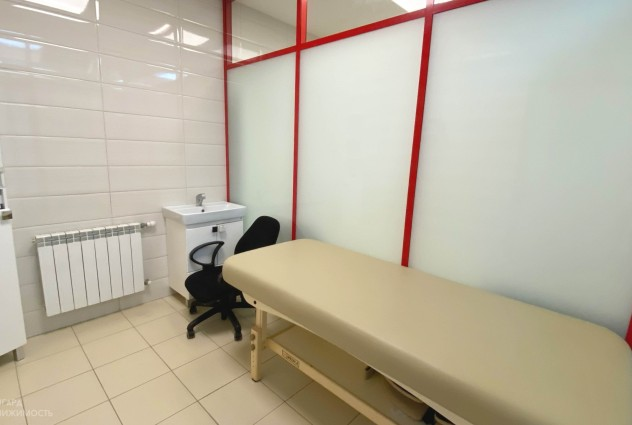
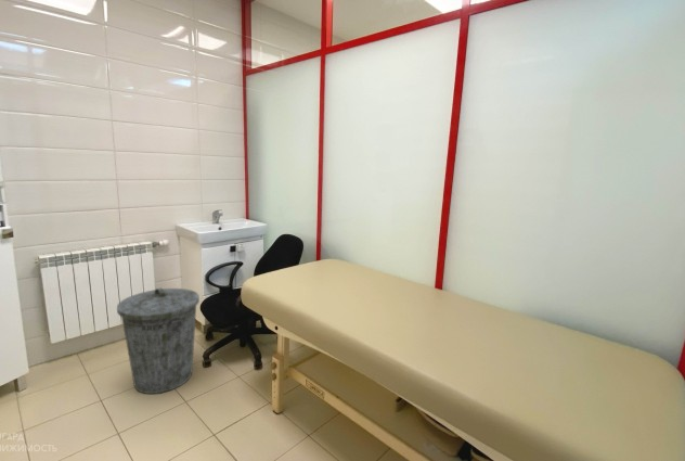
+ trash can (161, 333)
